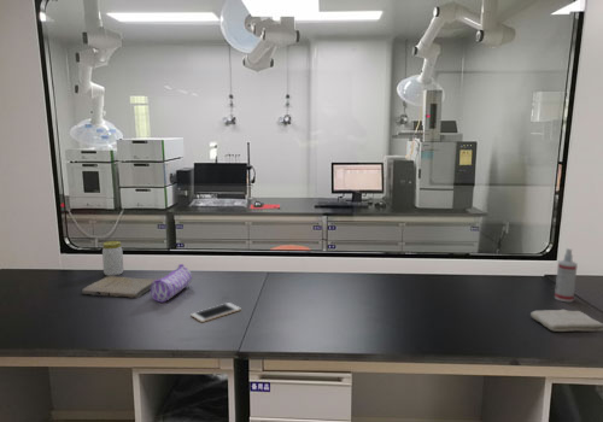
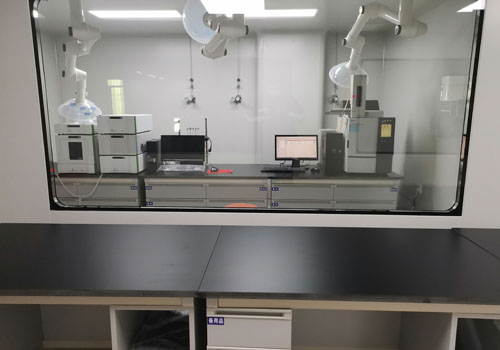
- book (122, 286)
- spray bottle (566, 274)
- pencil case (172, 282)
- jar (112, 258)
- cell phone (216, 311)
- washcloth (566, 320)
